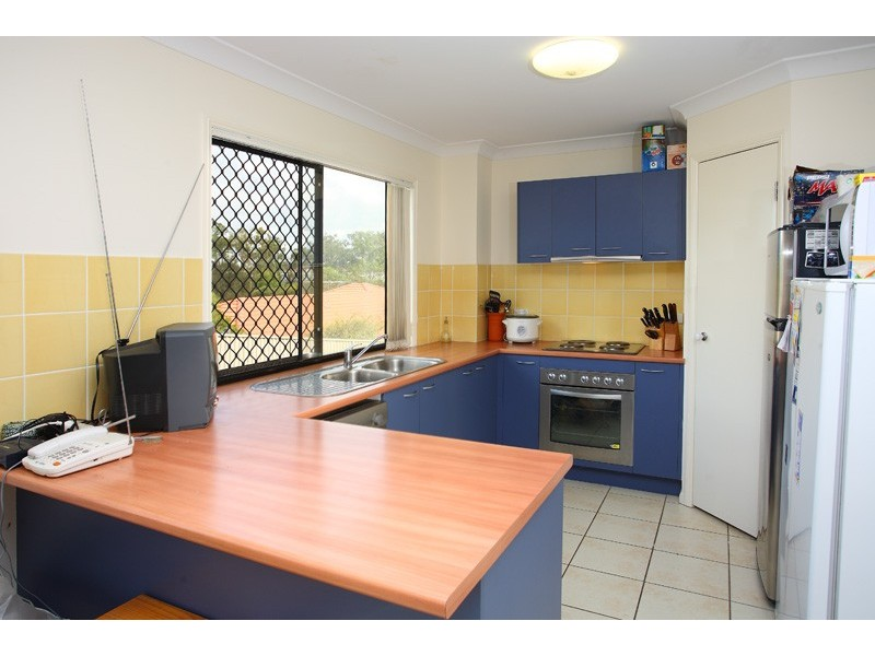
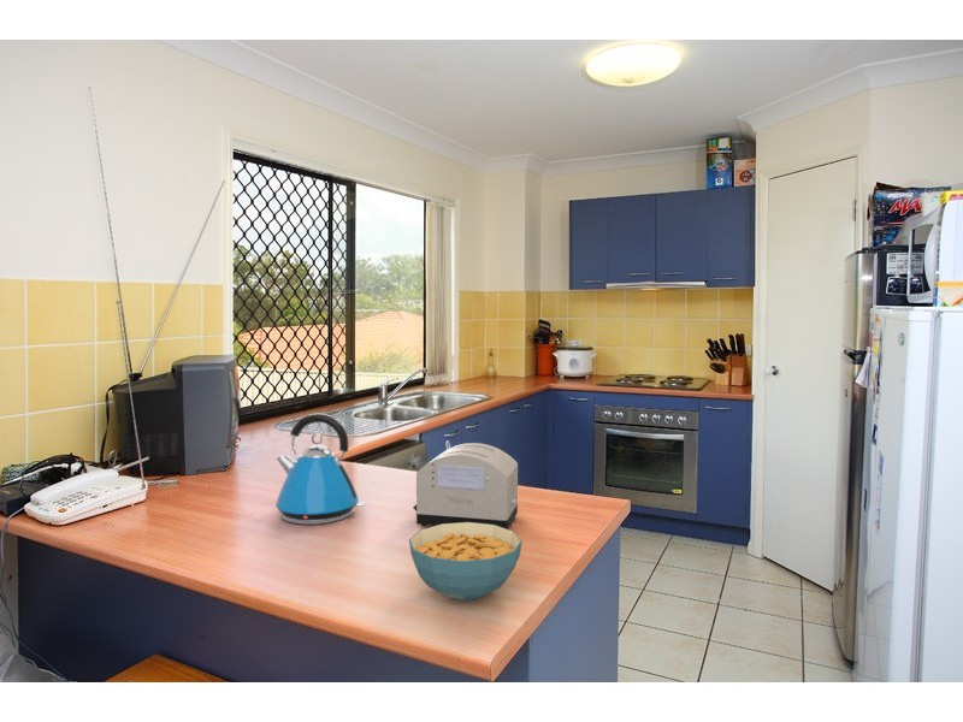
+ toaster (472, 479)
+ kettle (319, 463)
+ cereal bowl (465, 567)
